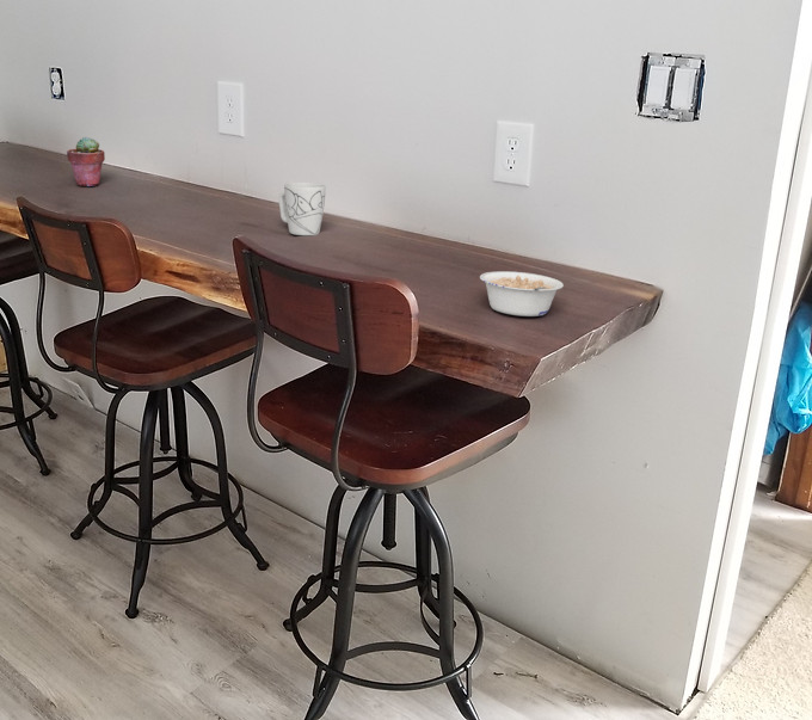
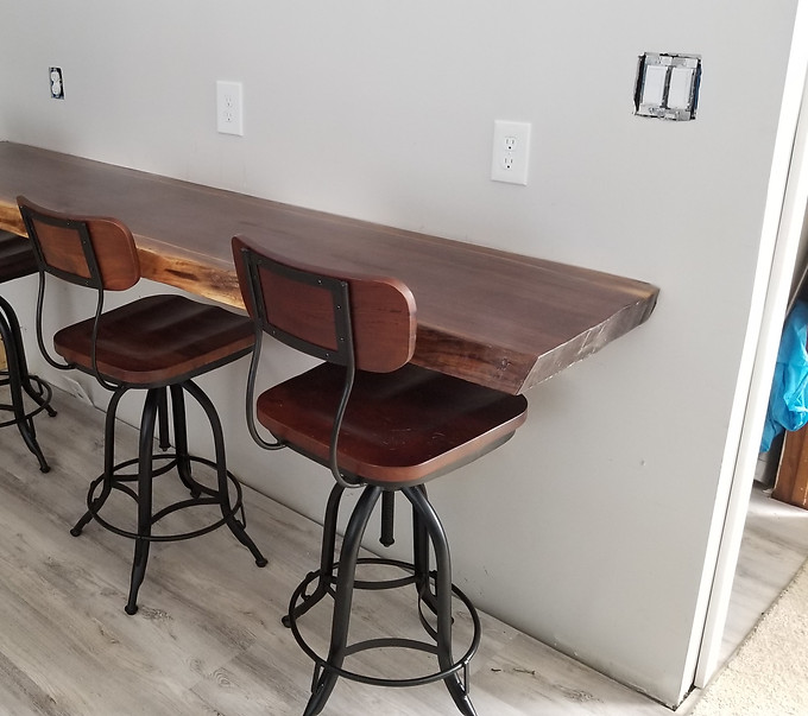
- mug (299, 208)
- legume (523, 293)
- potted succulent (86, 160)
